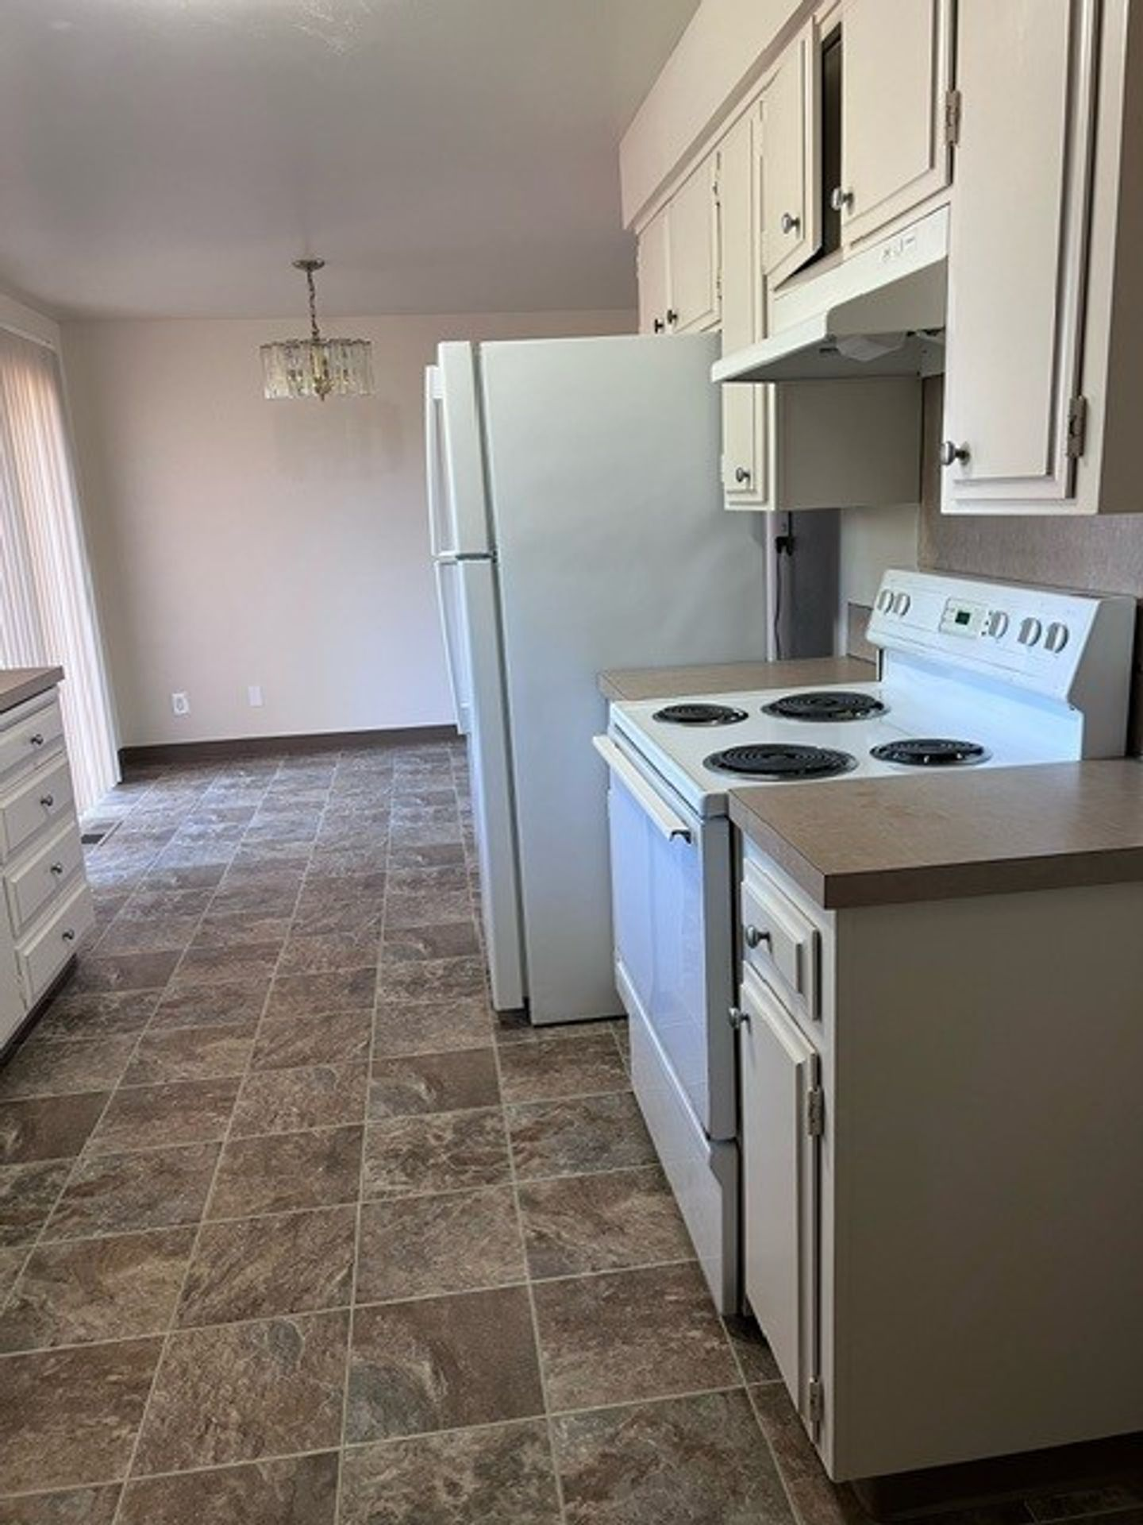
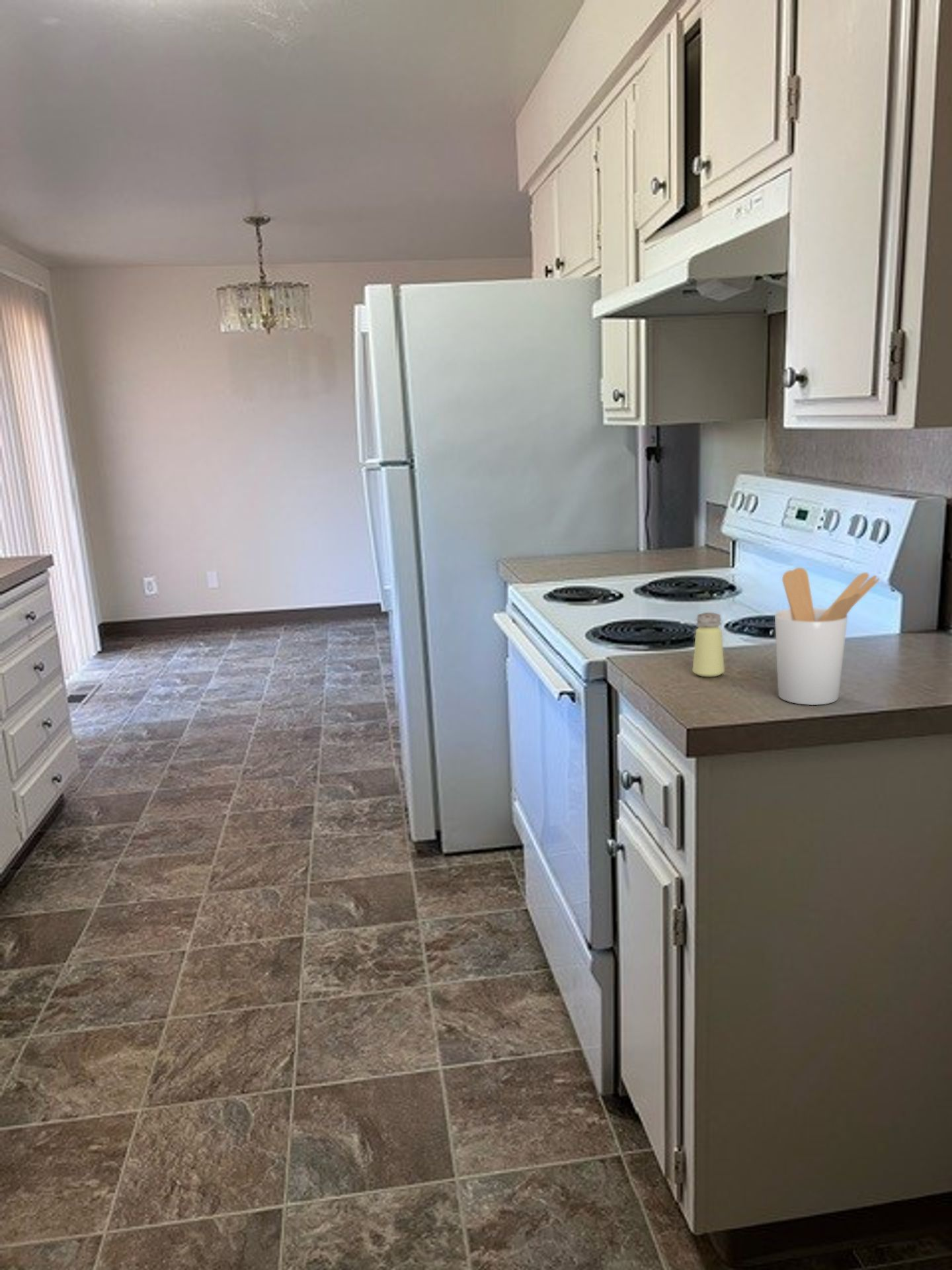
+ saltshaker (708, 643)
+ utensil holder (826, 634)
